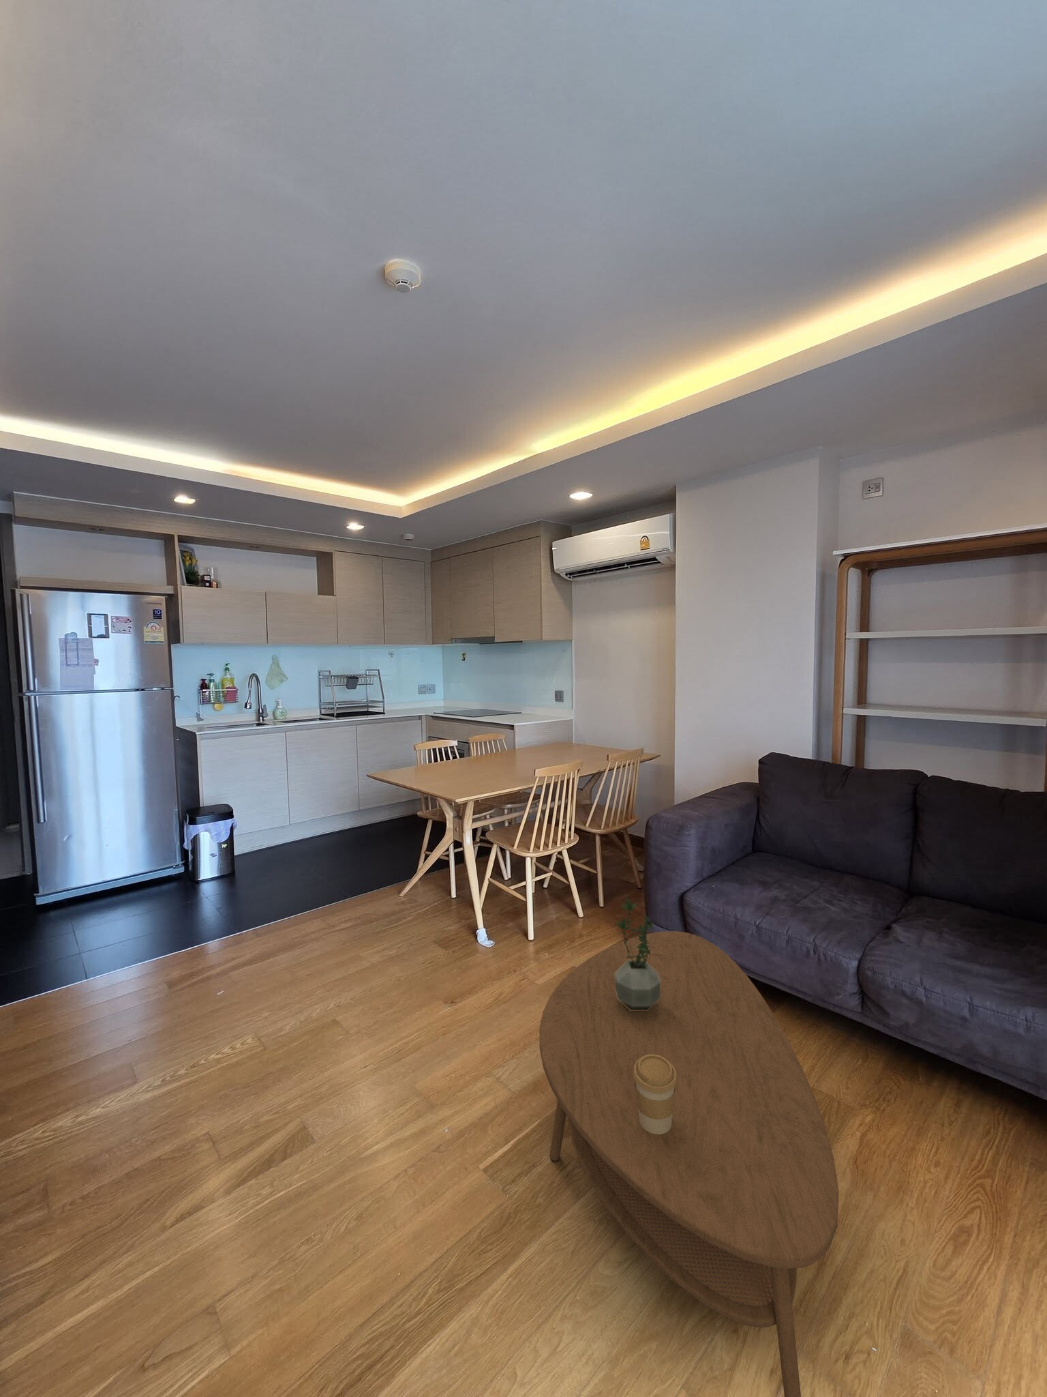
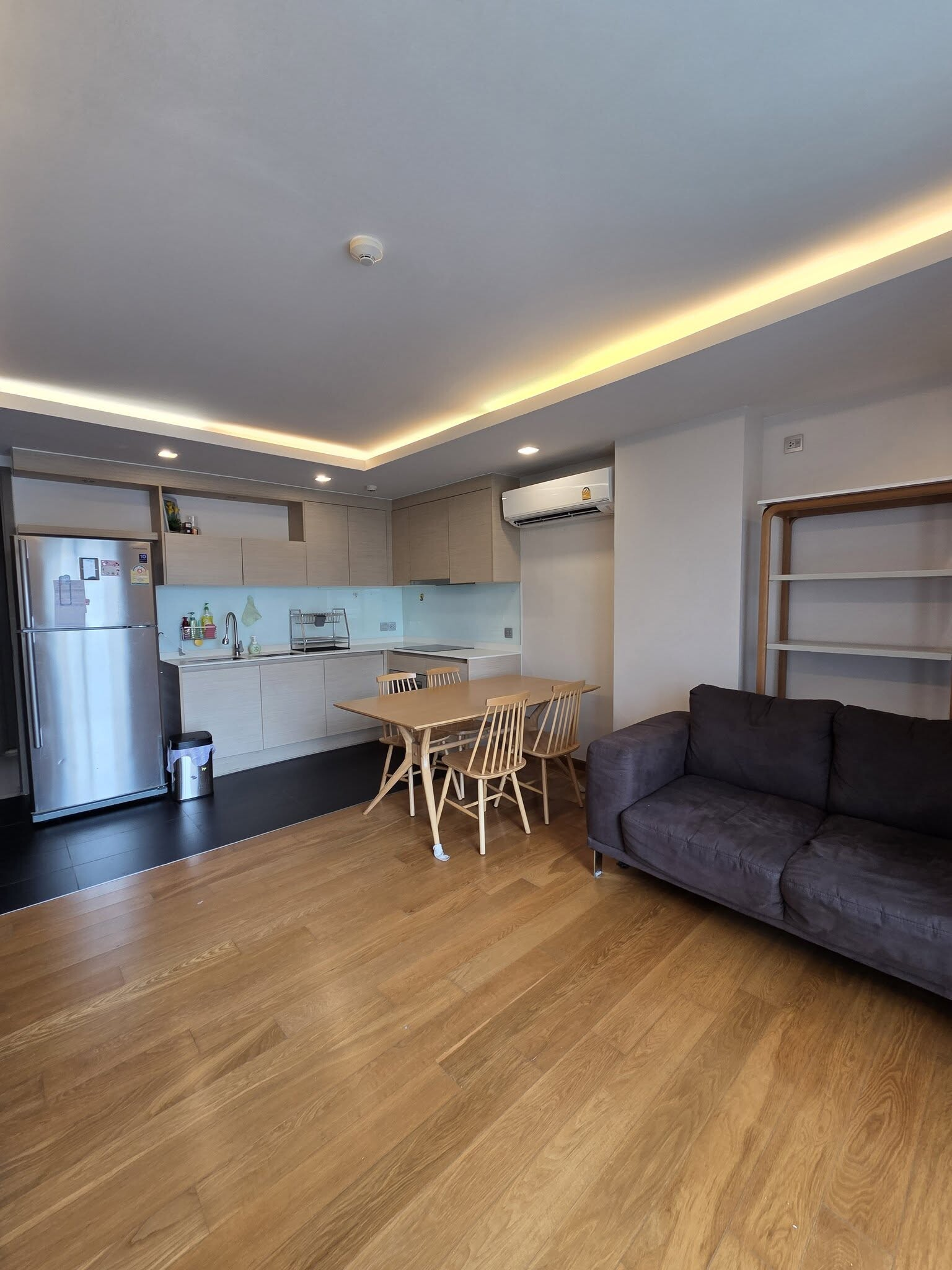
- coffee cup (655, 1092)
- potted plant (636, 955)
- coffee table (674, 1098)
